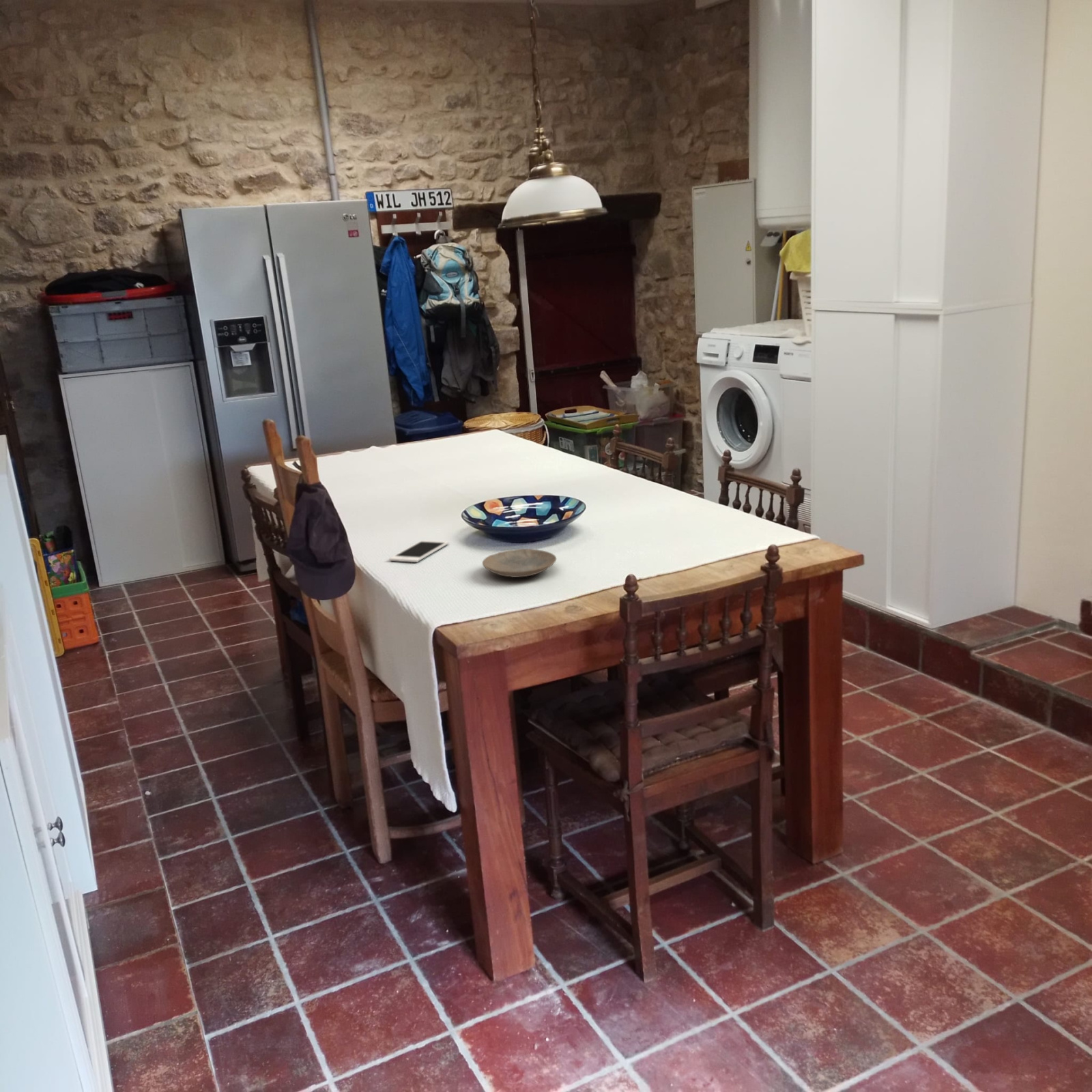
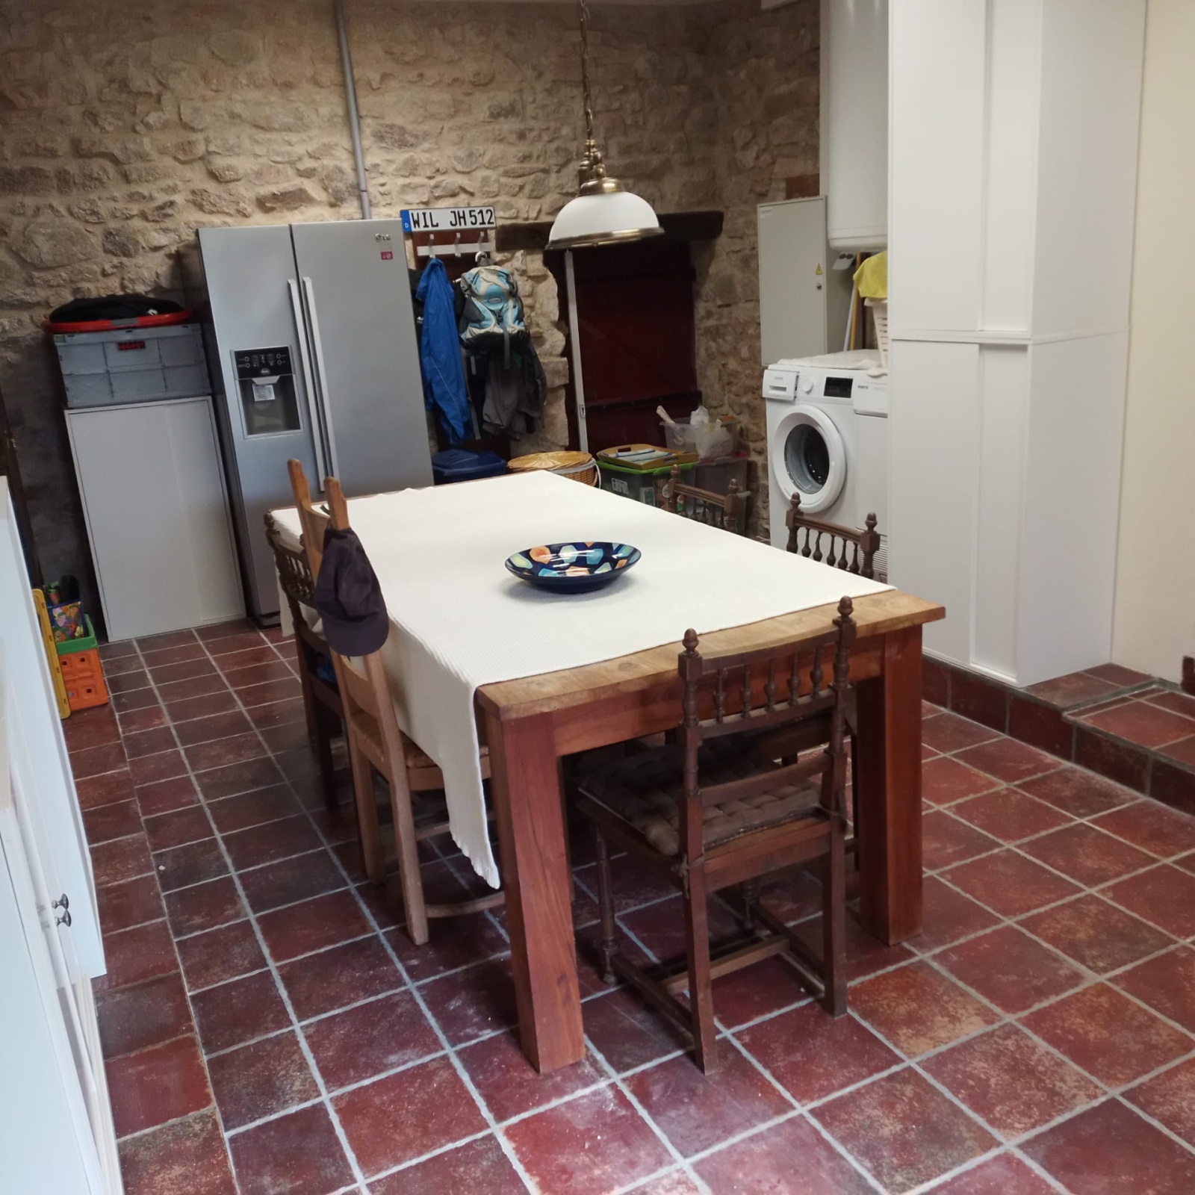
- cell phone (420, 551)
- plate (519, 565)
